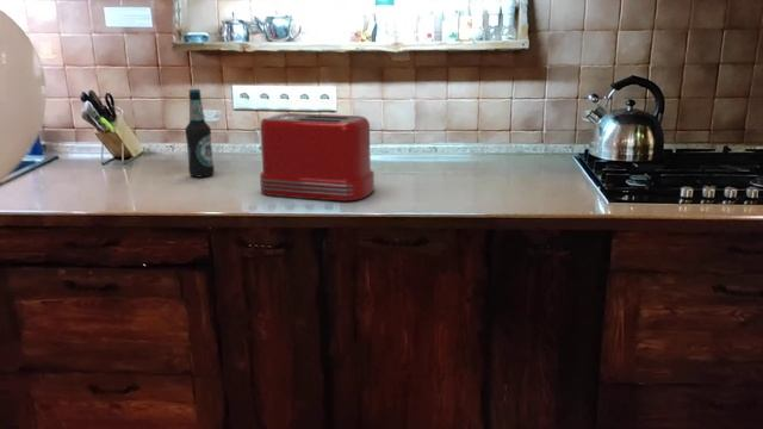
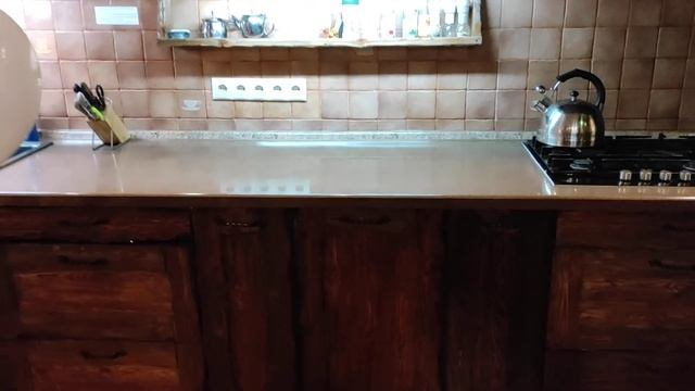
- bottle (198, 132)
- toaster (316, 154)
